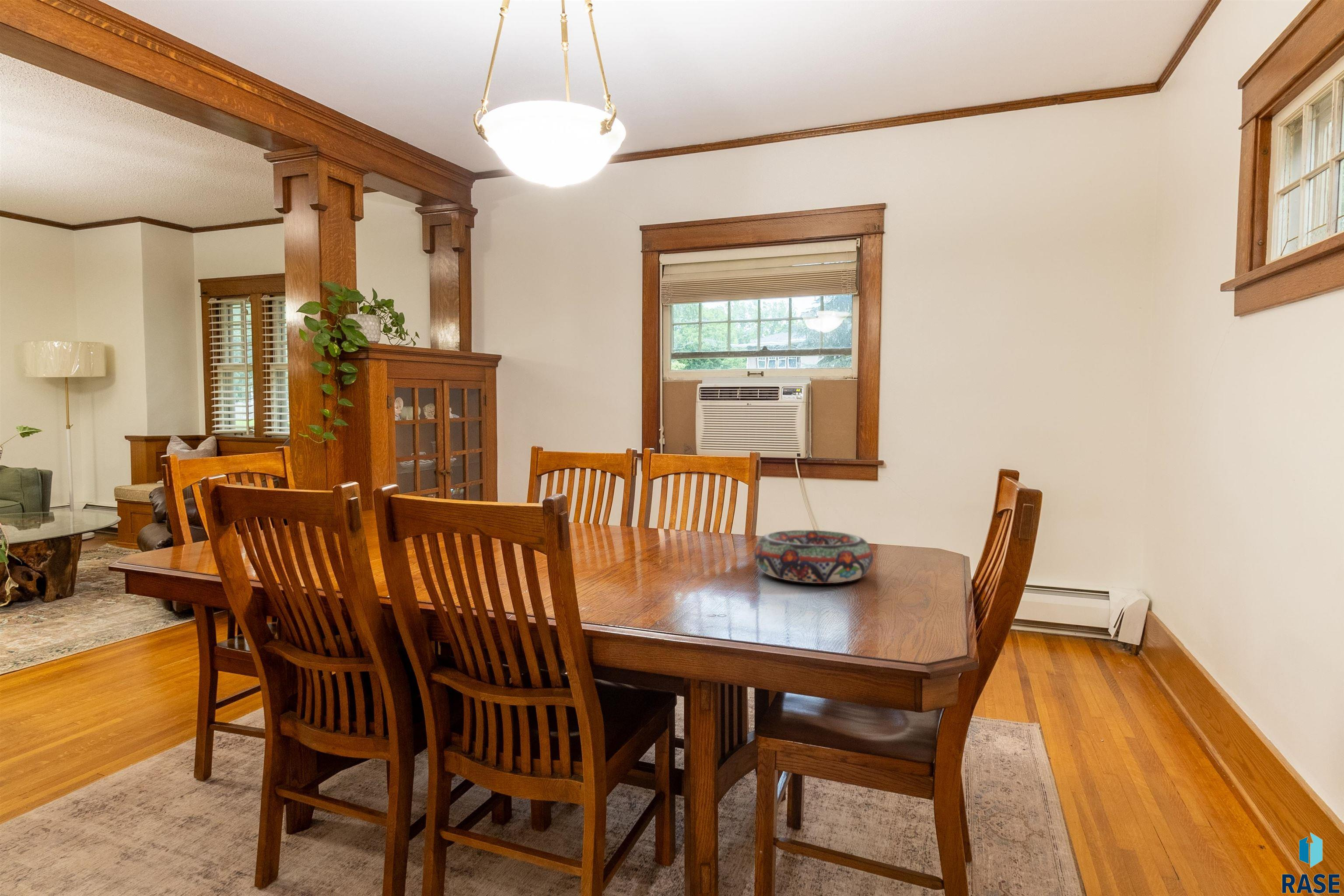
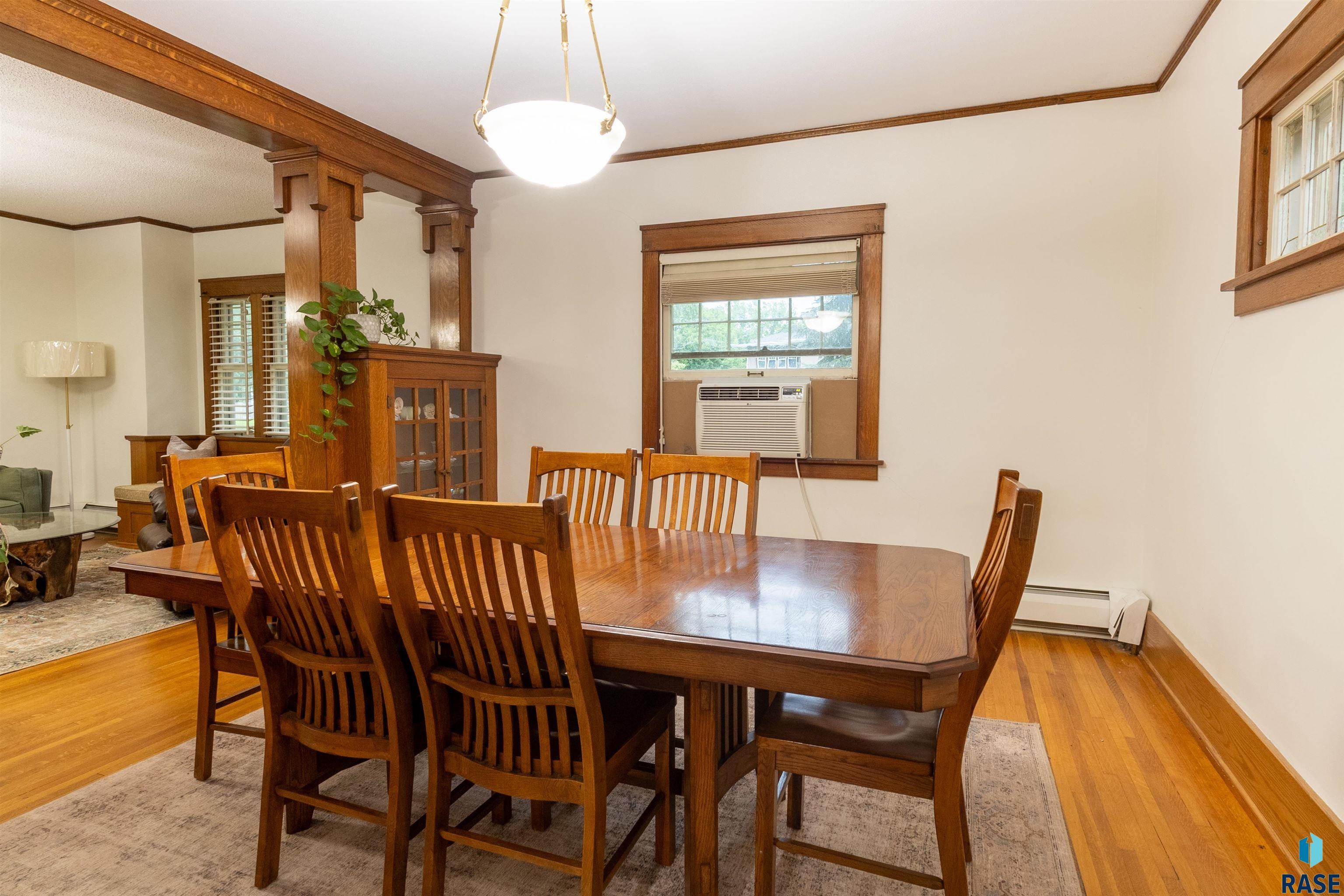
- decorative bowl (813, 556)
